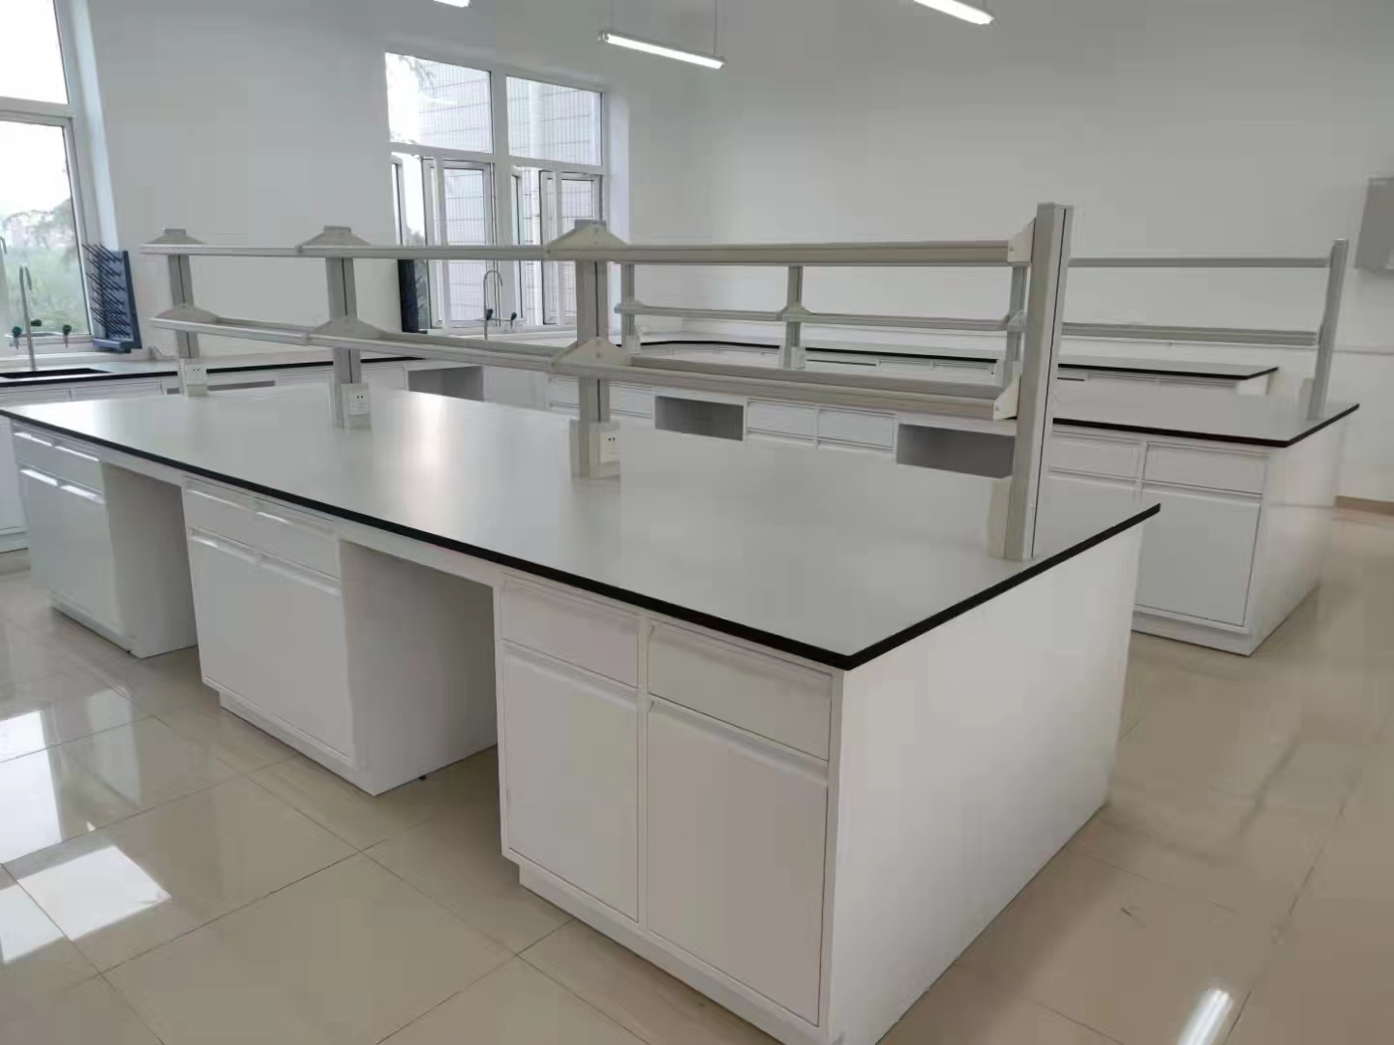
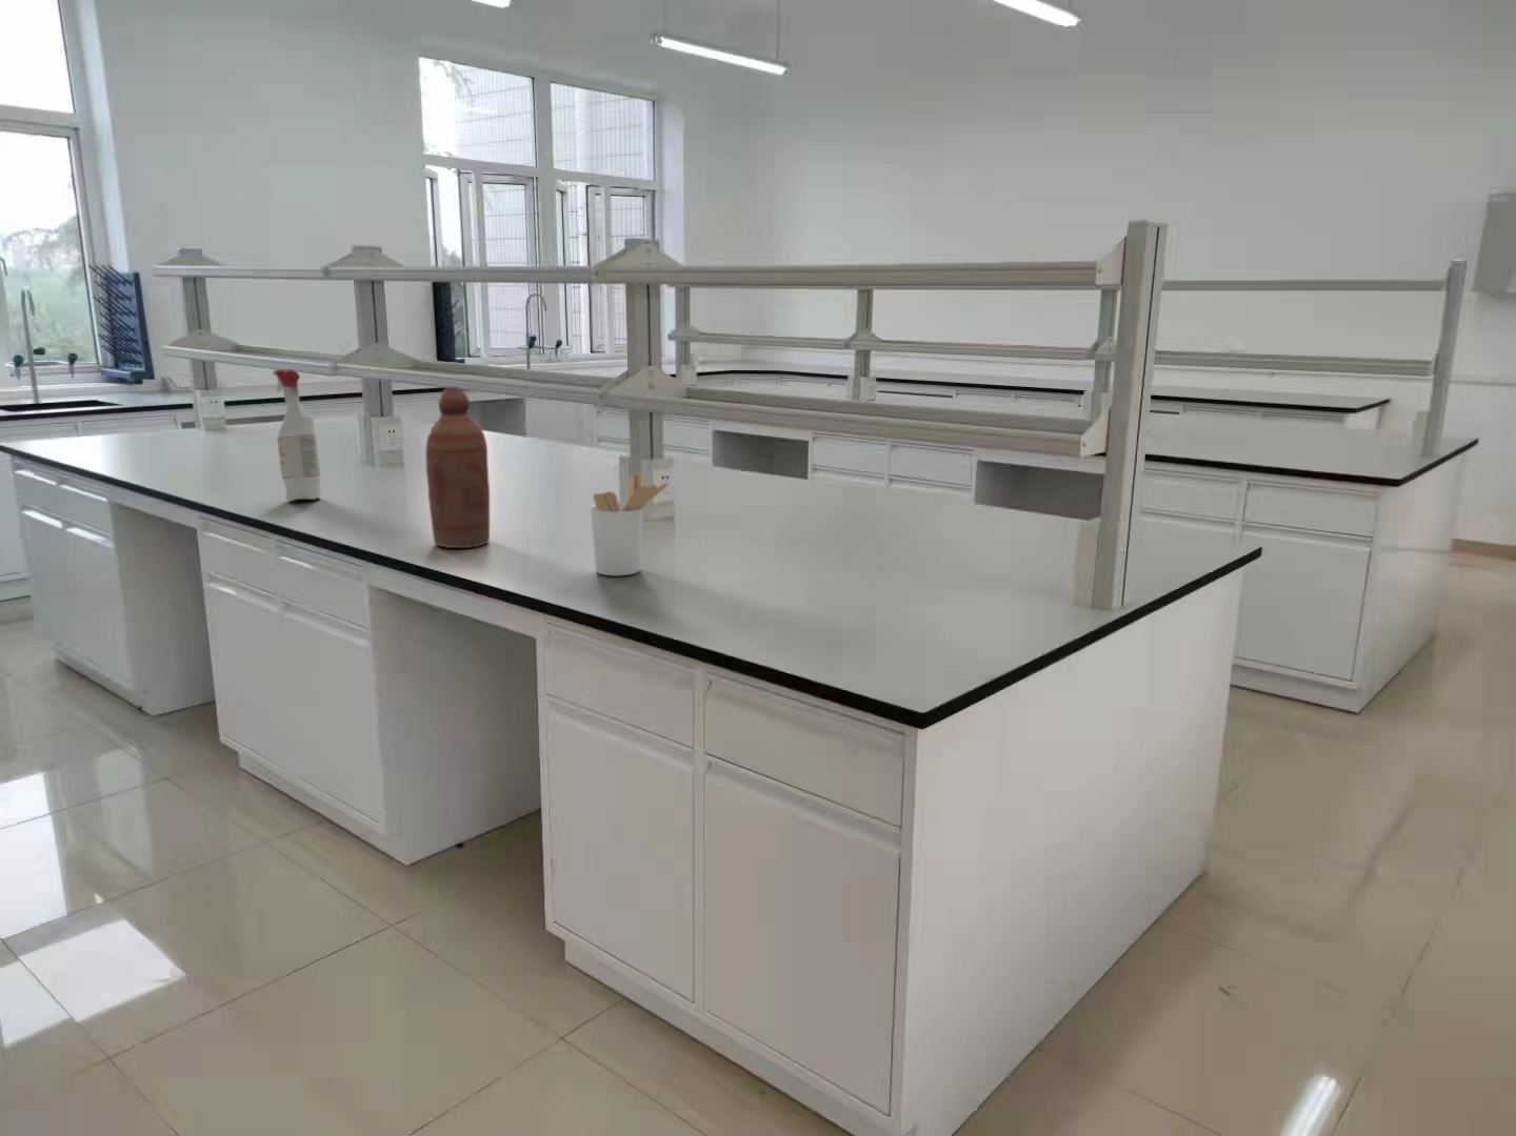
+ spray bottle (295, 434)
+ bottle (457, 465)
+ utensil holder (628, 524)
